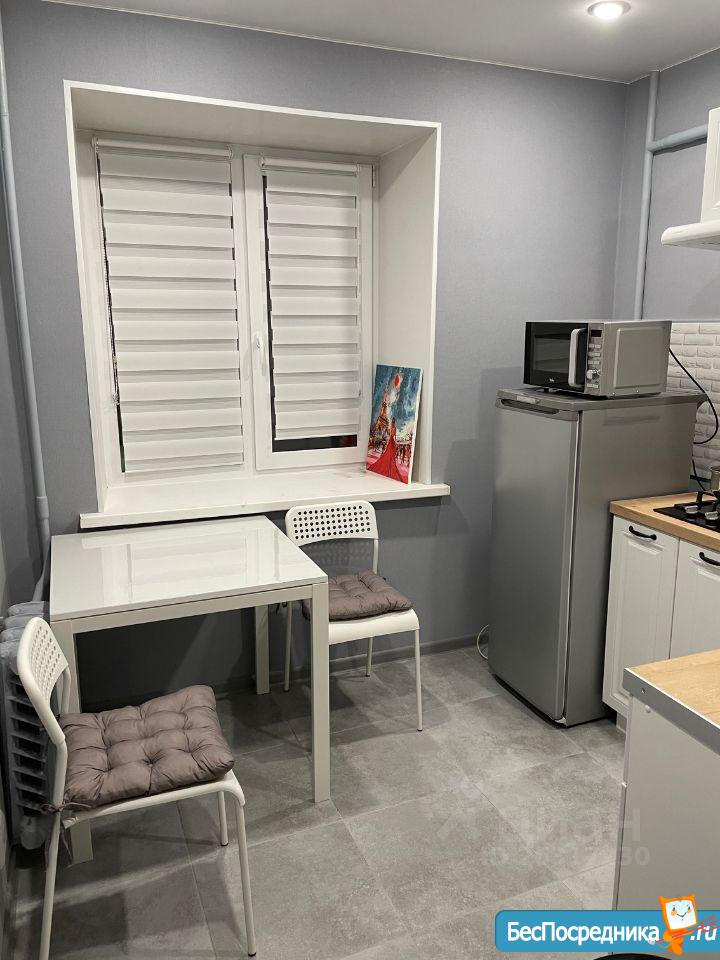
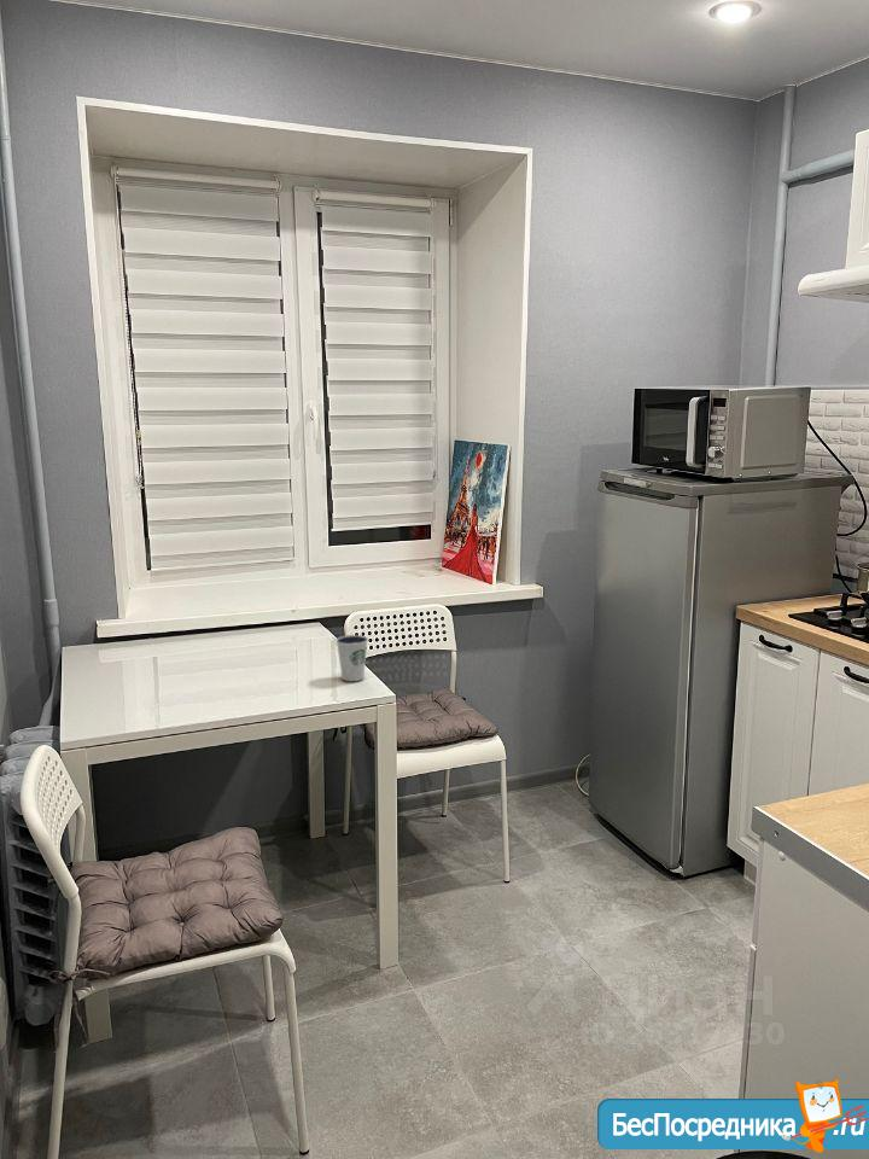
+ dixie cup (352, 658)
